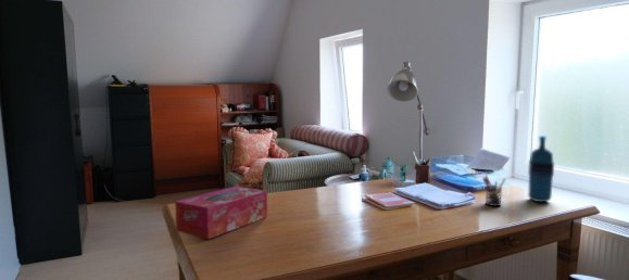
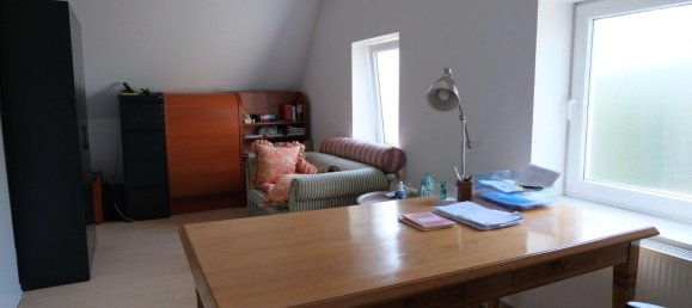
- pen holder (493, 190)
- water bottle (541, 168)
- tissue box (224, 209)
